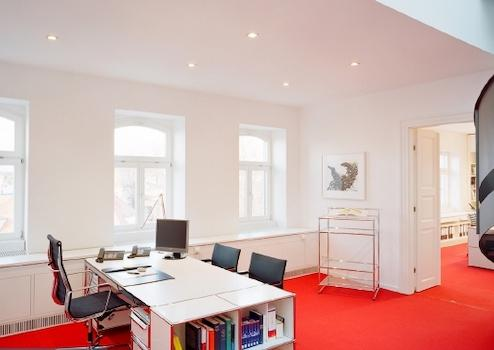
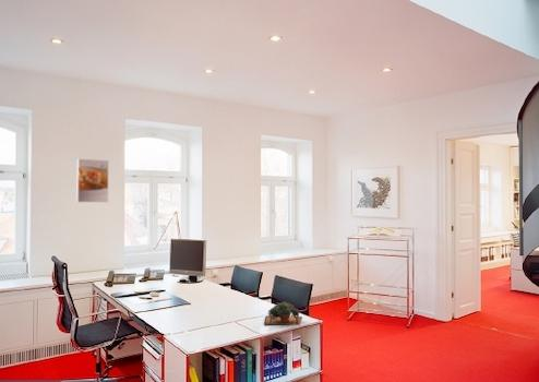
+ succulent plant (283, 311)
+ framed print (93, 180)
